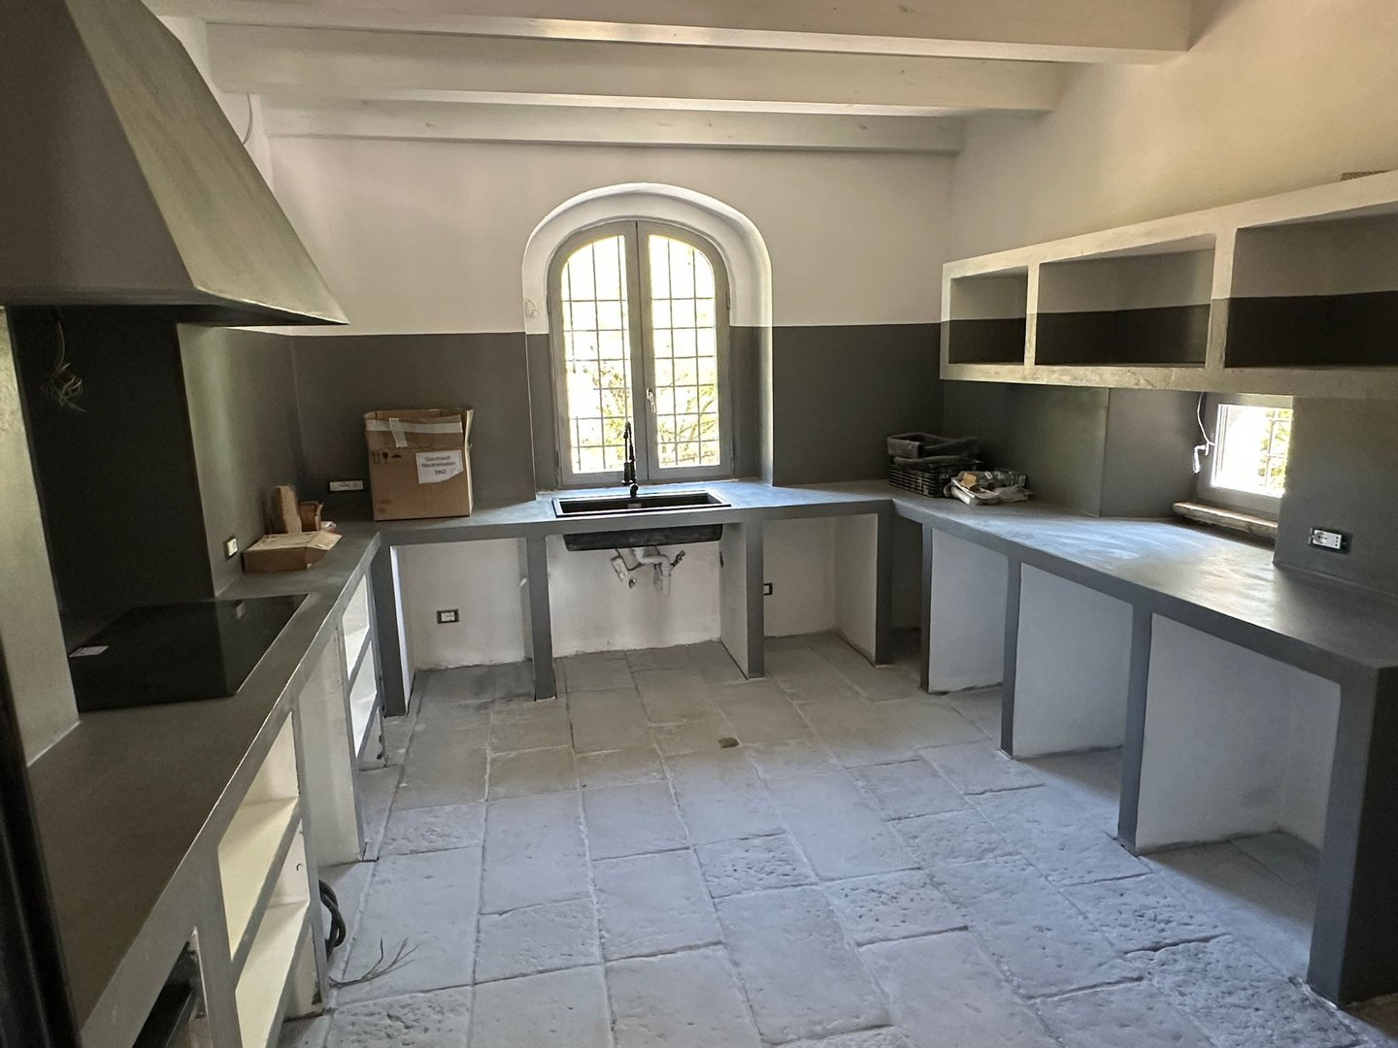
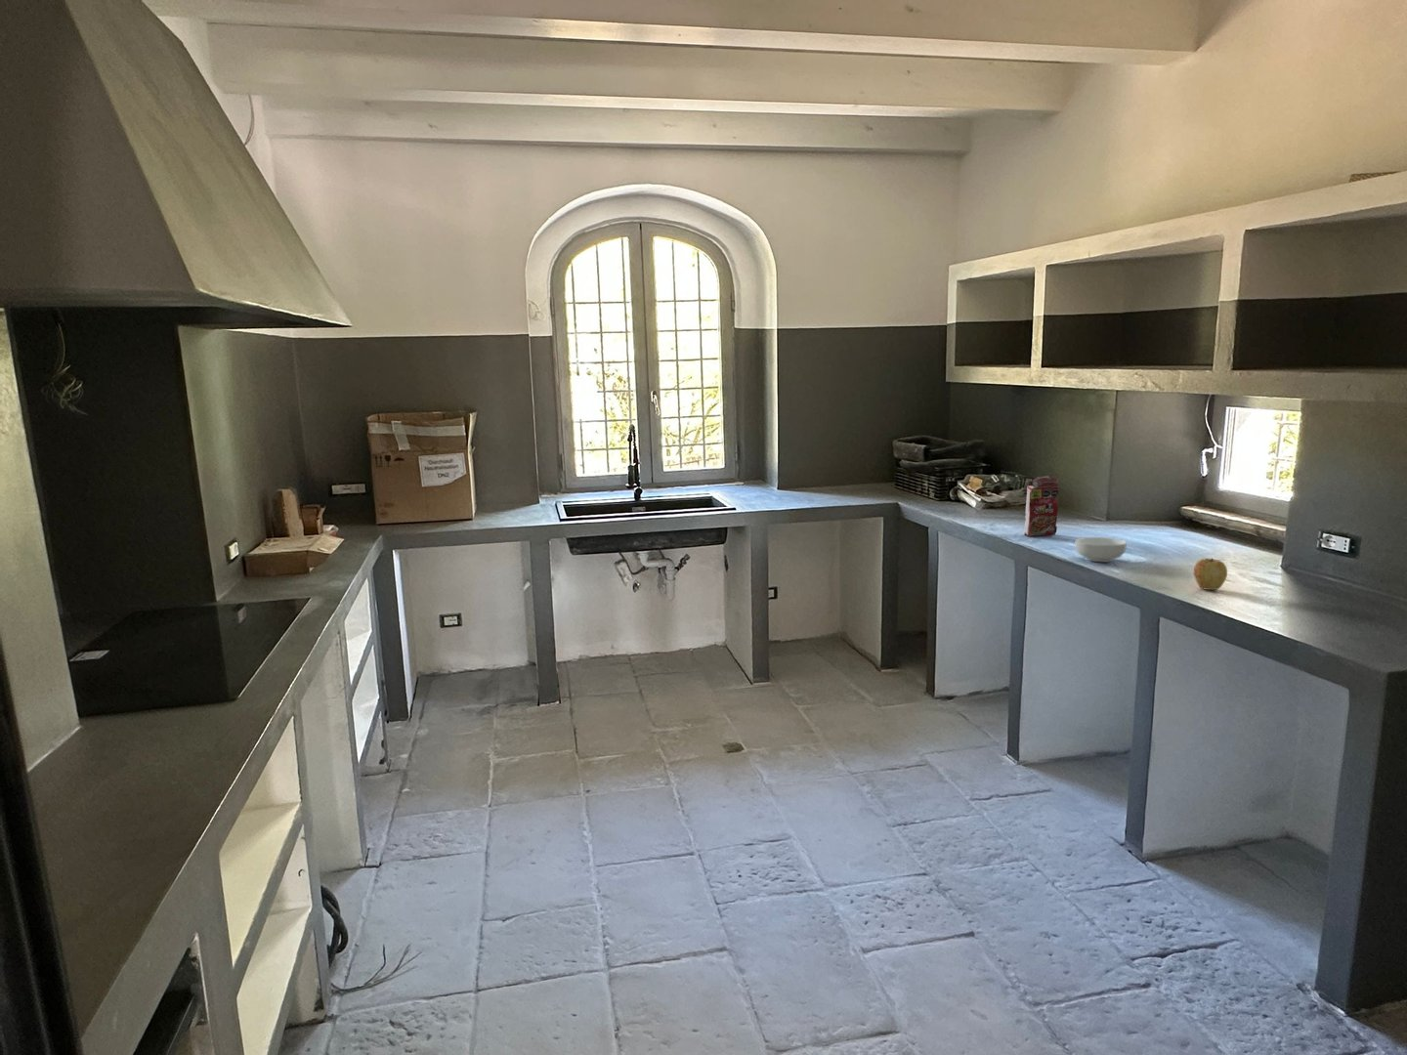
+ cereal bowl (1100, 550)
+ cereal box (1041, 506)
+ apple (1210, 573)
